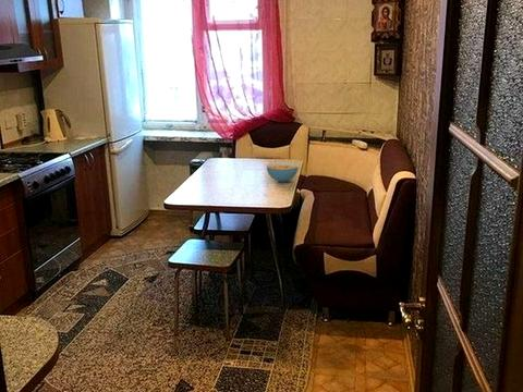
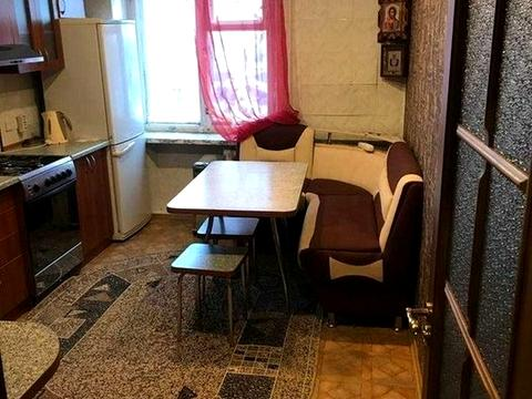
- cereal bowl (282, 173)
